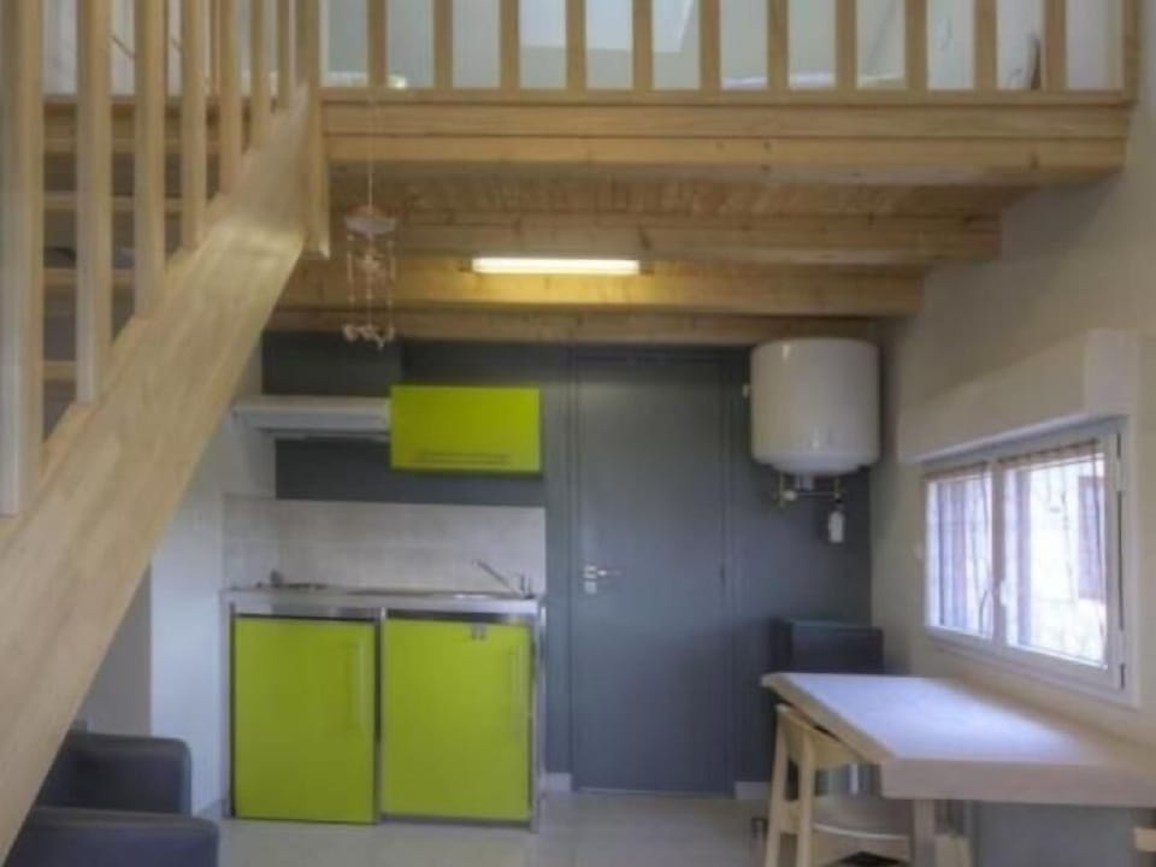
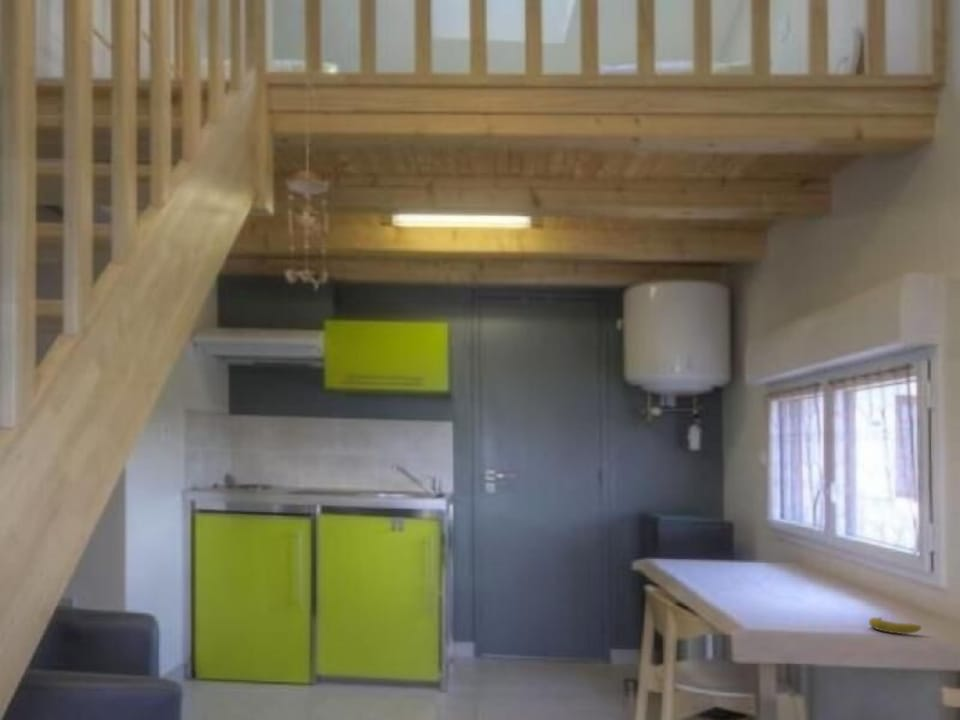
+ fruit (891, 623)
